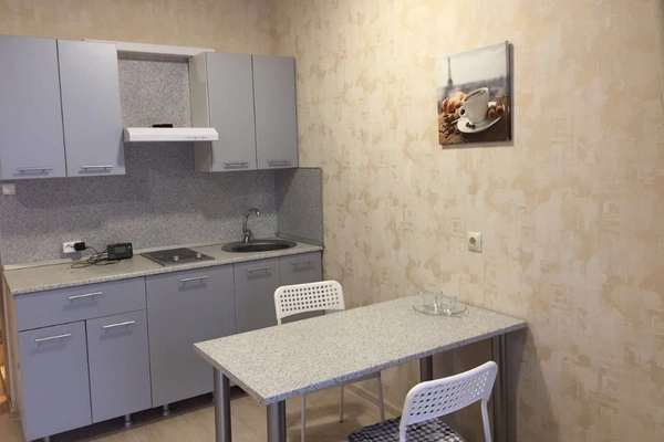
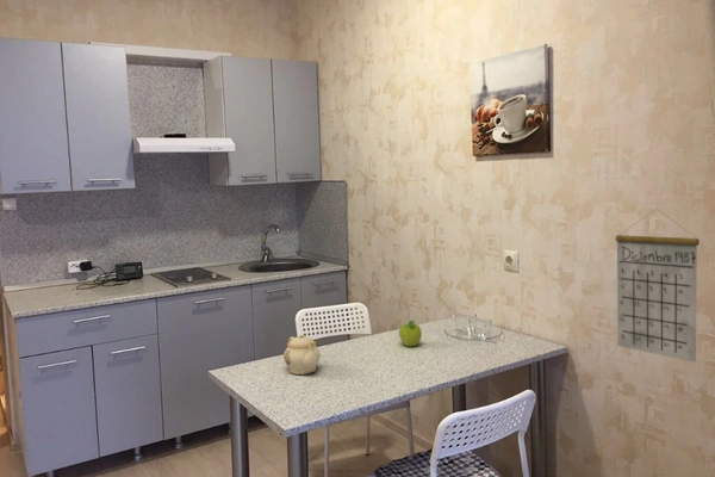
+ calendar (654, 281)
+ teapot (300, 352)
+ fruit (410, 333)
